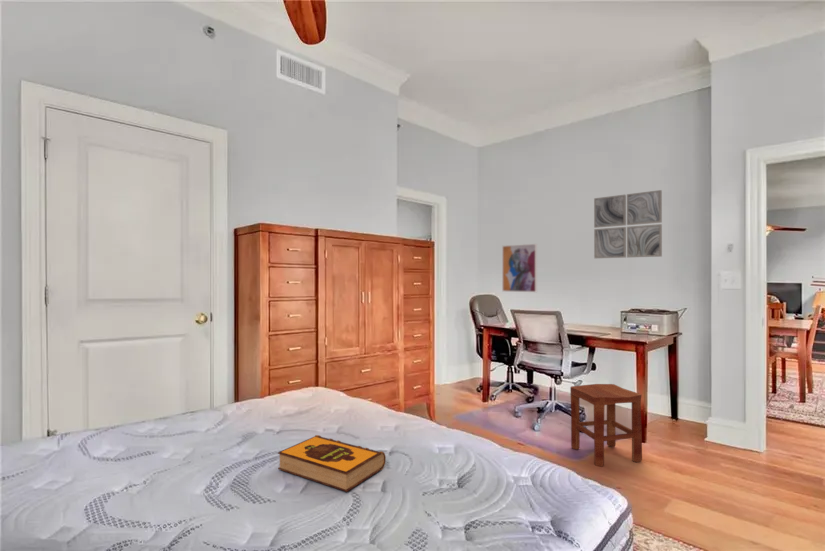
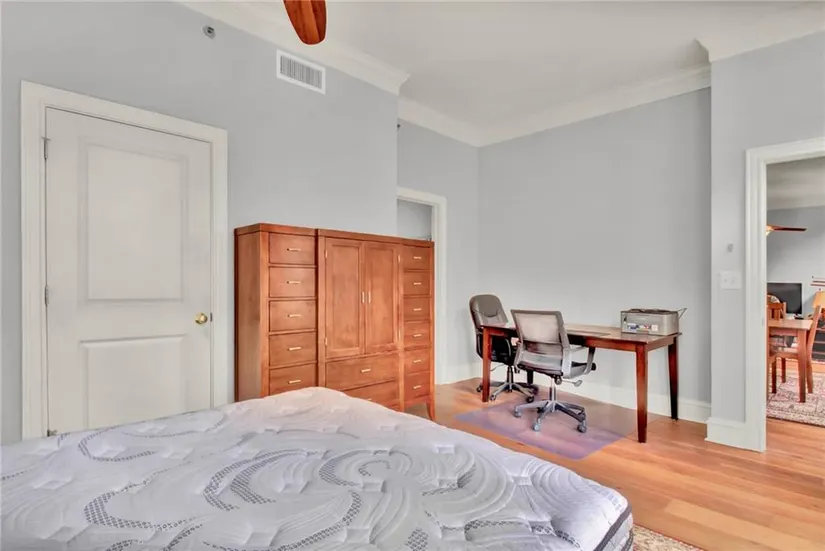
- stool (605, 421)
- hardback book (332, 459)
- wall art (625, 227)
- wall art (519, 268)
